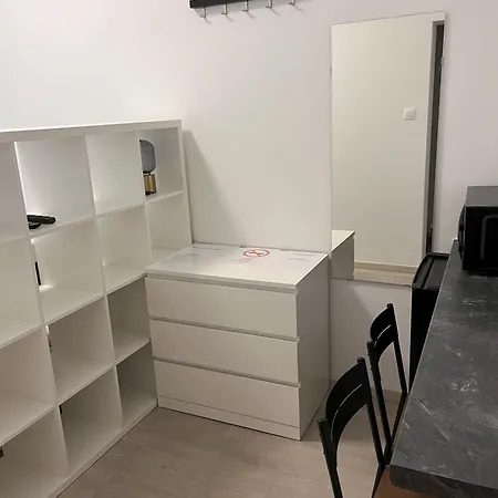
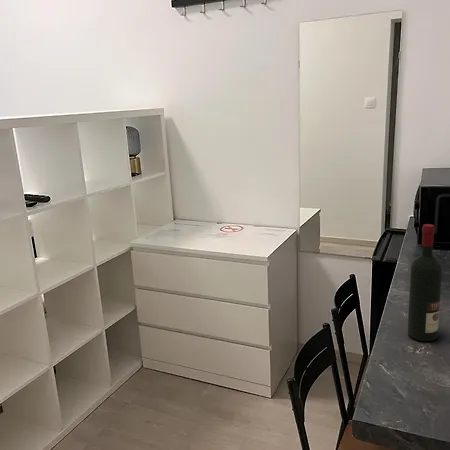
+ alcohol (425, 281)
